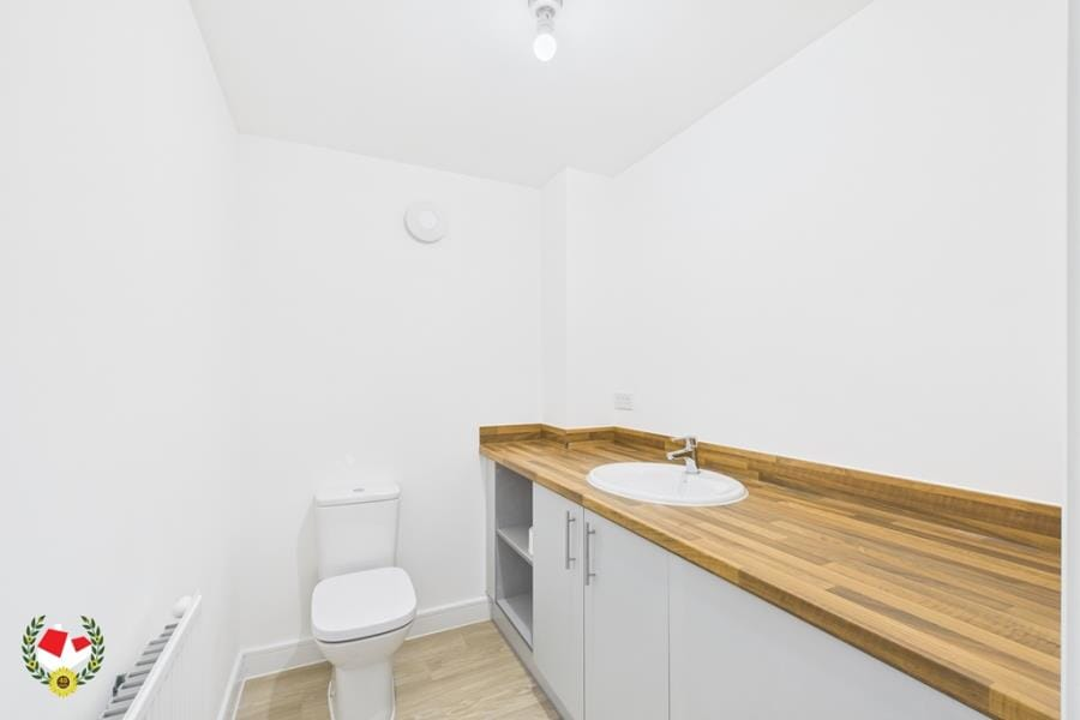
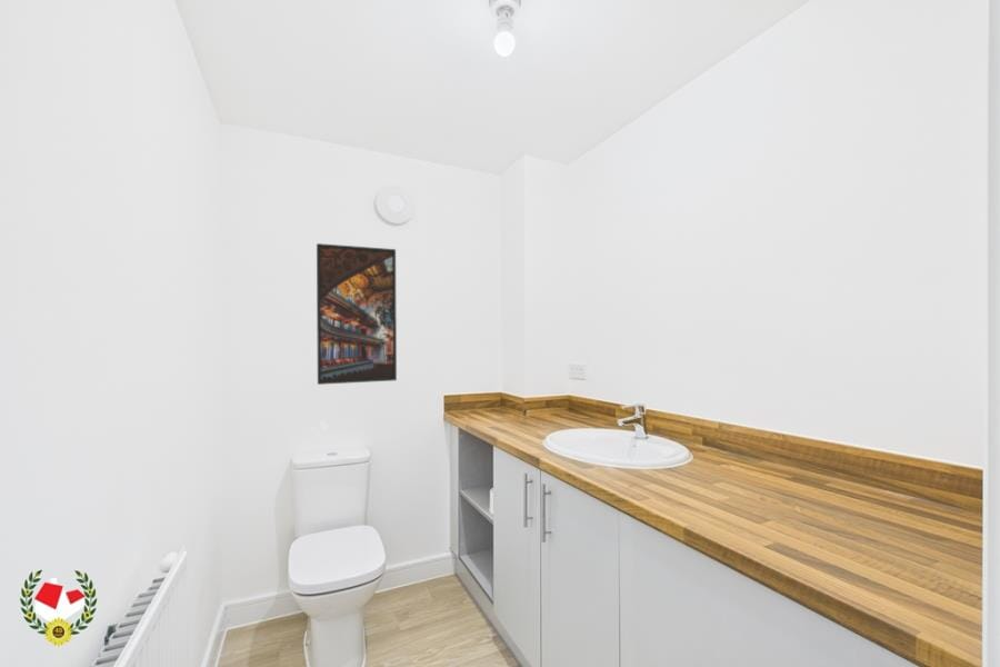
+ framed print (358, 313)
